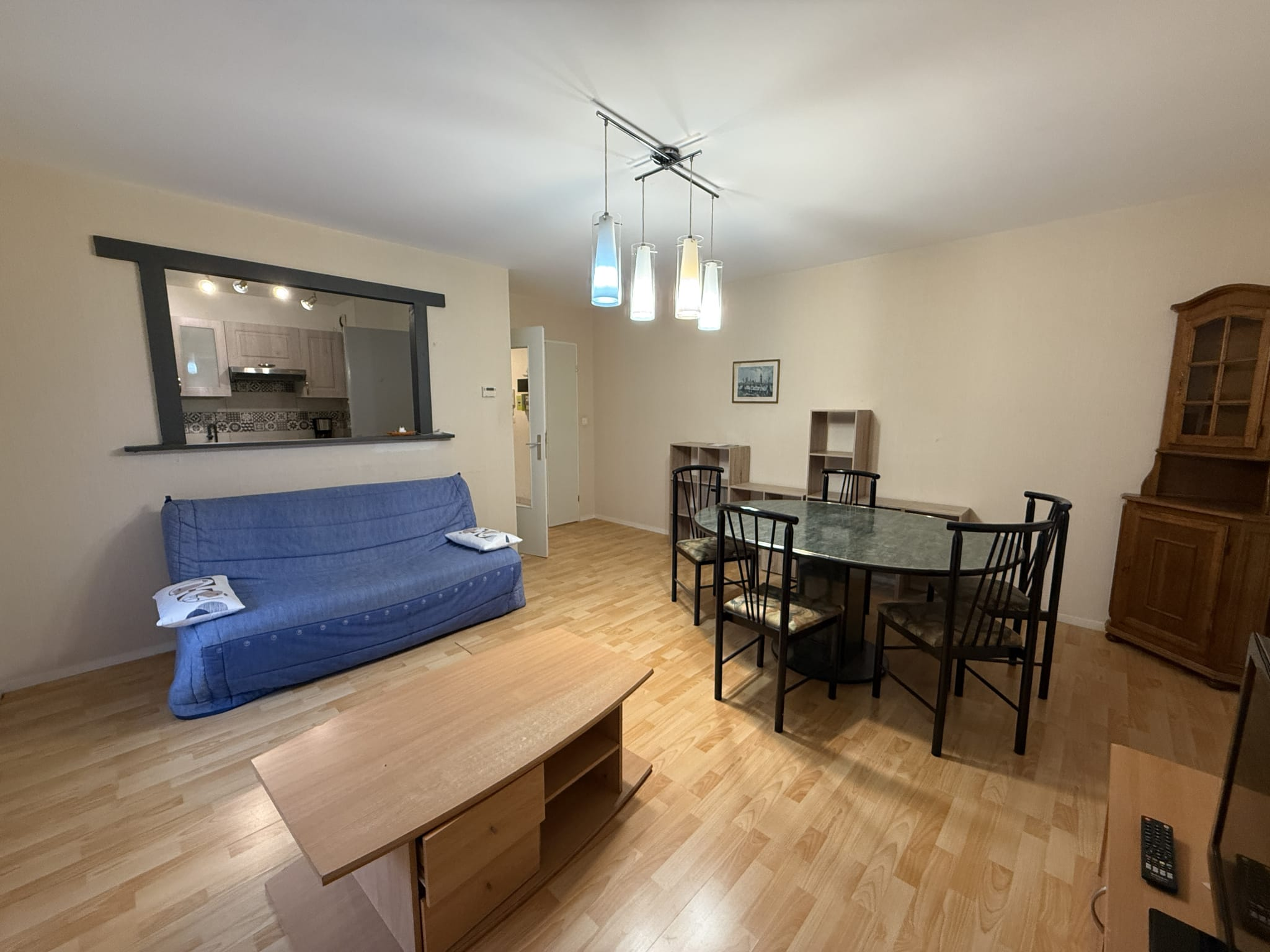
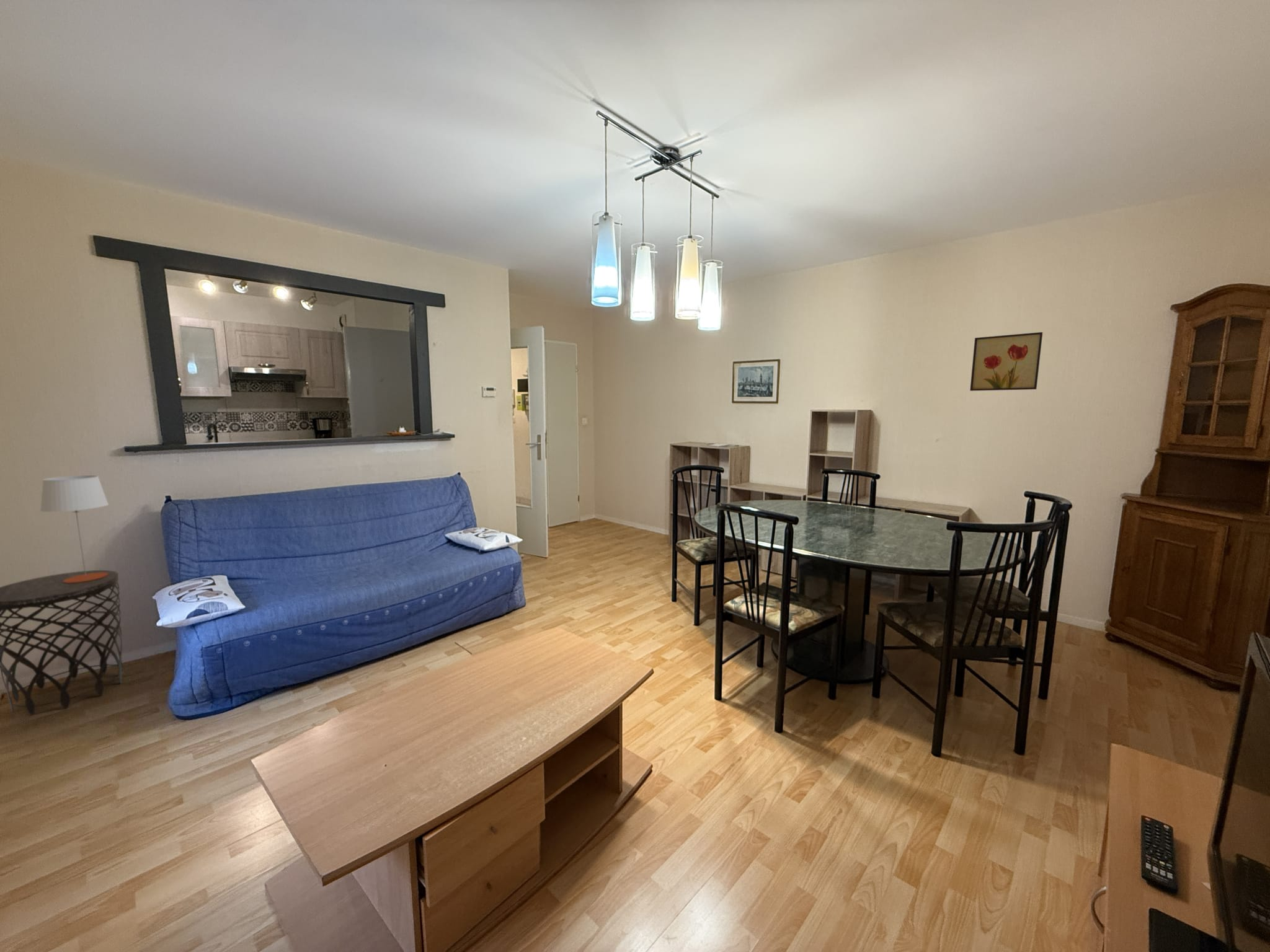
+ wall art (1005, 363)
+ side table (62, 637)
+ table lamp (78, 528)
